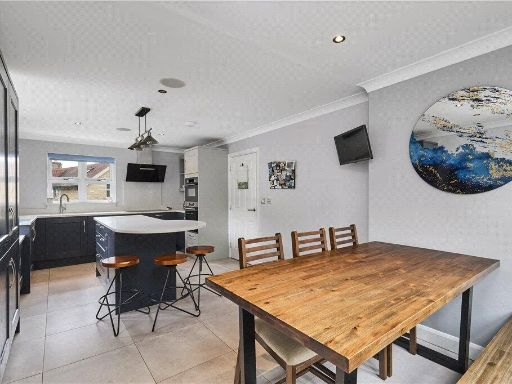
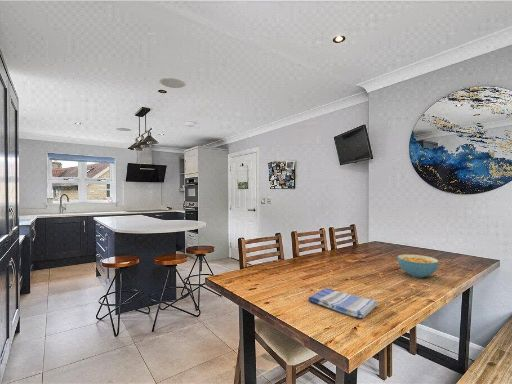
+ dish towel (342, 300)
+ cereal bowl (417, 267)
